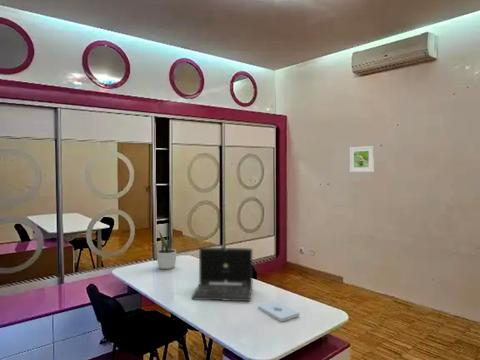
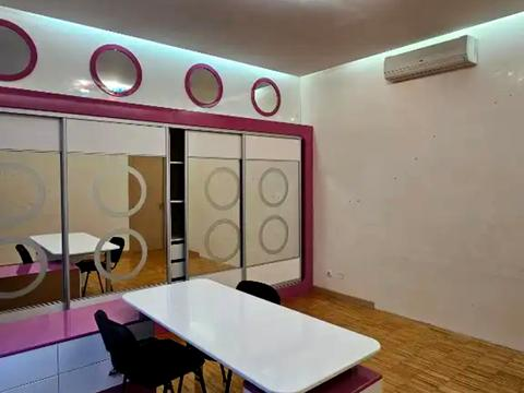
- potted plant (166, 245)
- notepad (277, 310)
- laptop (223, 272)
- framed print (361, 159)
